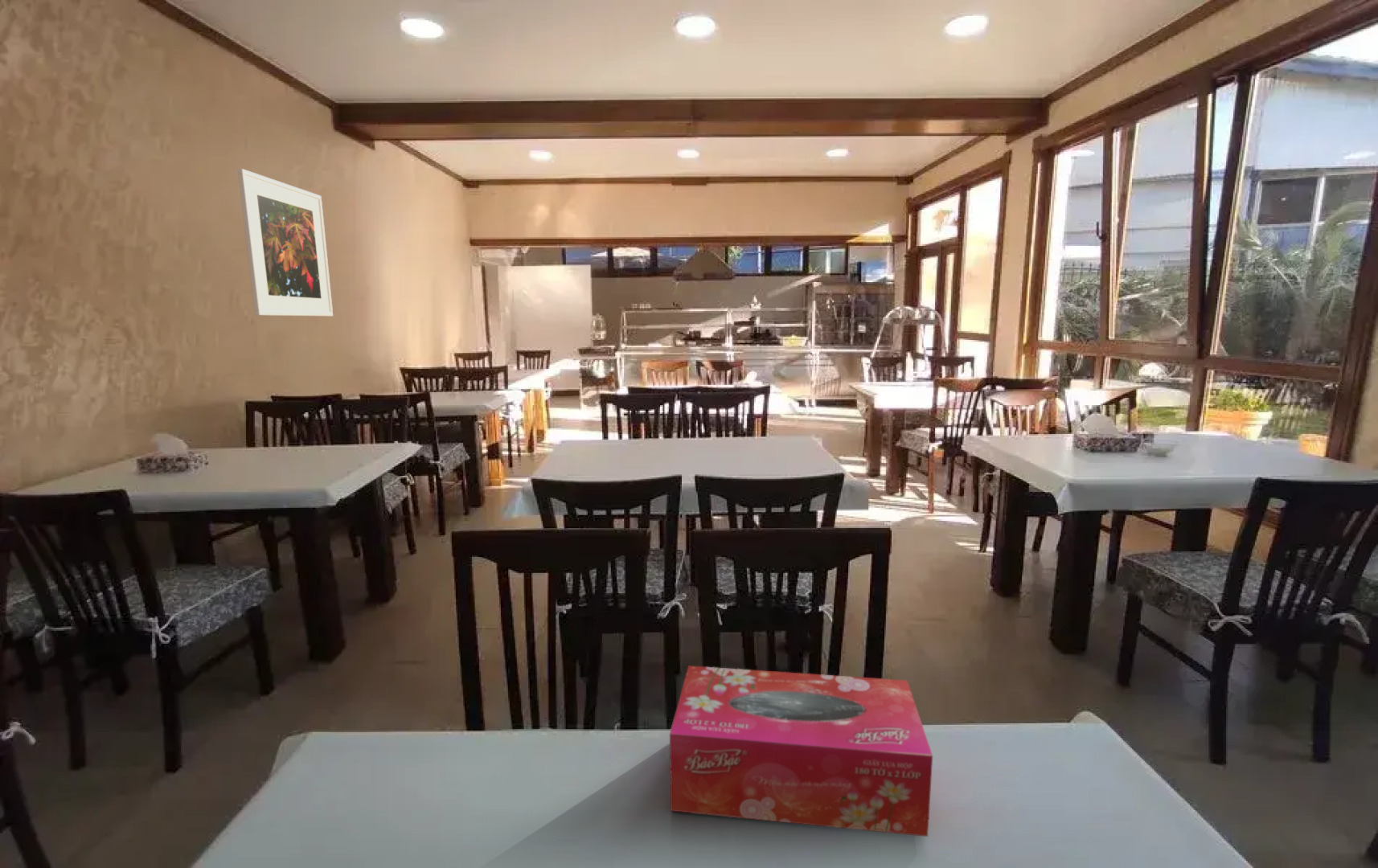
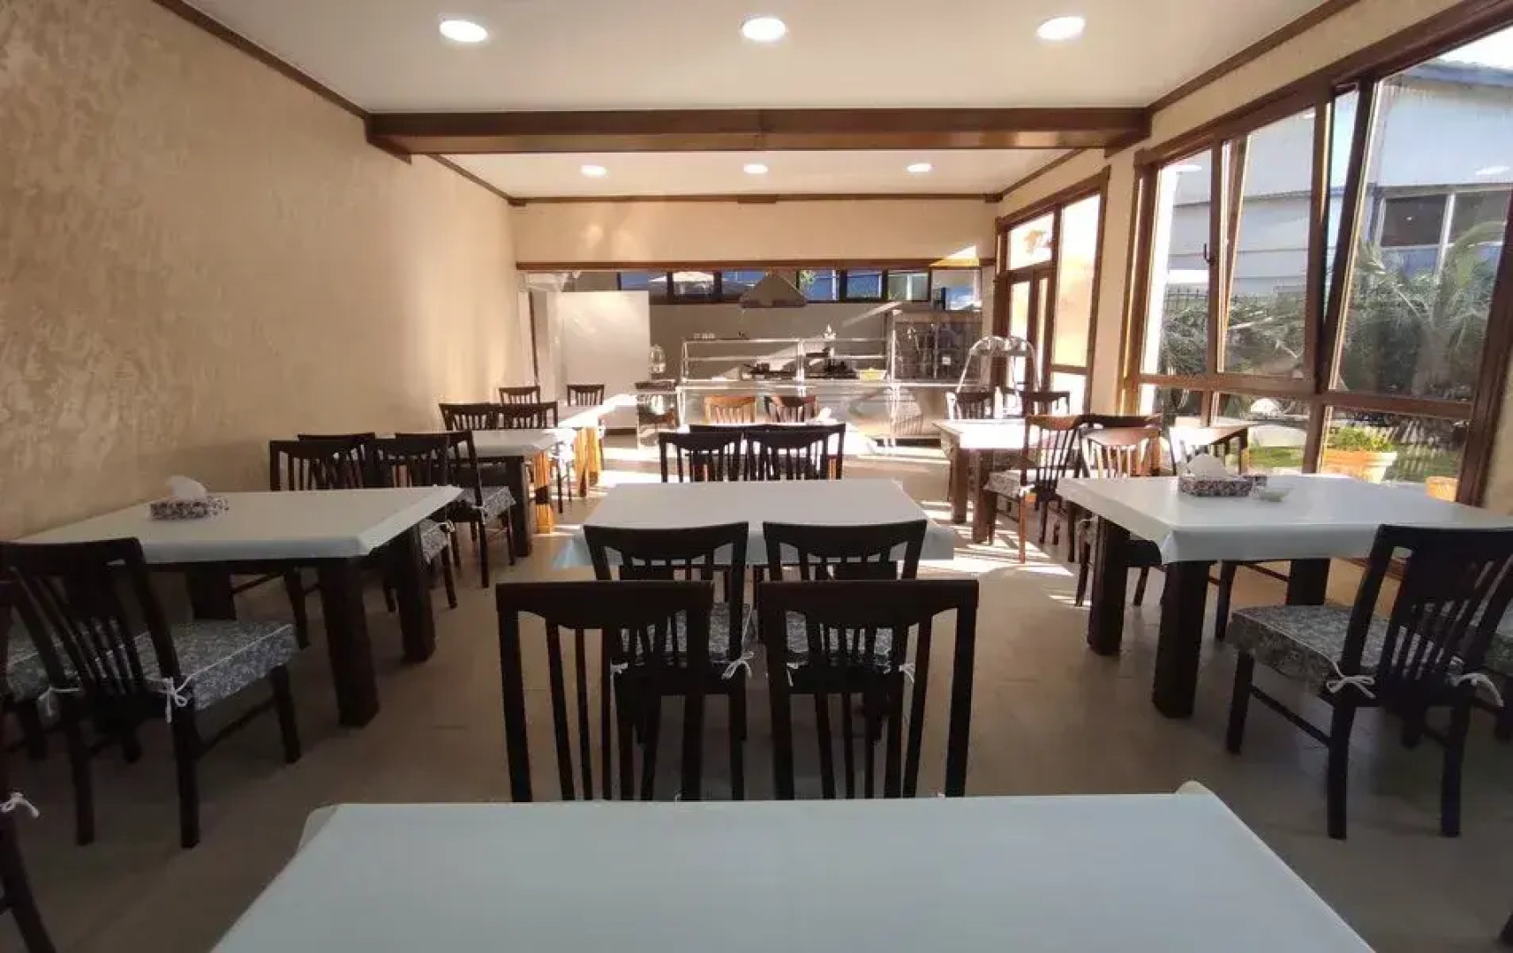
- tissue box (795, 742)
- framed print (290, 250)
